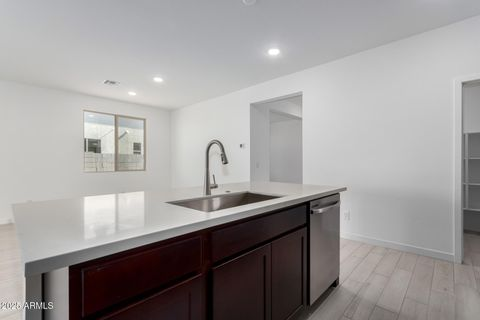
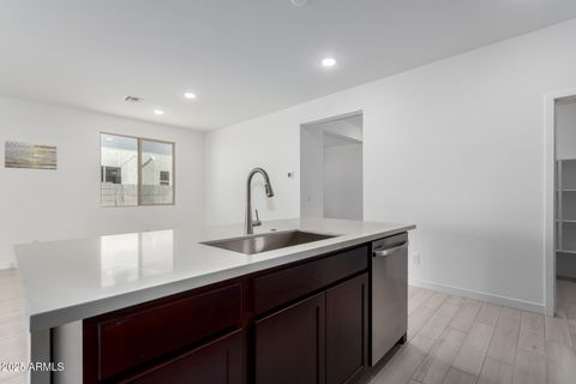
+ wall art (31, 155)
